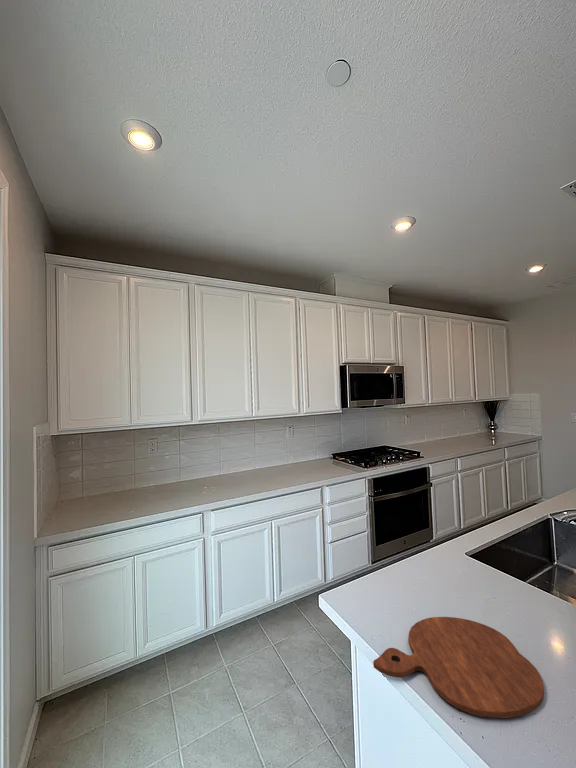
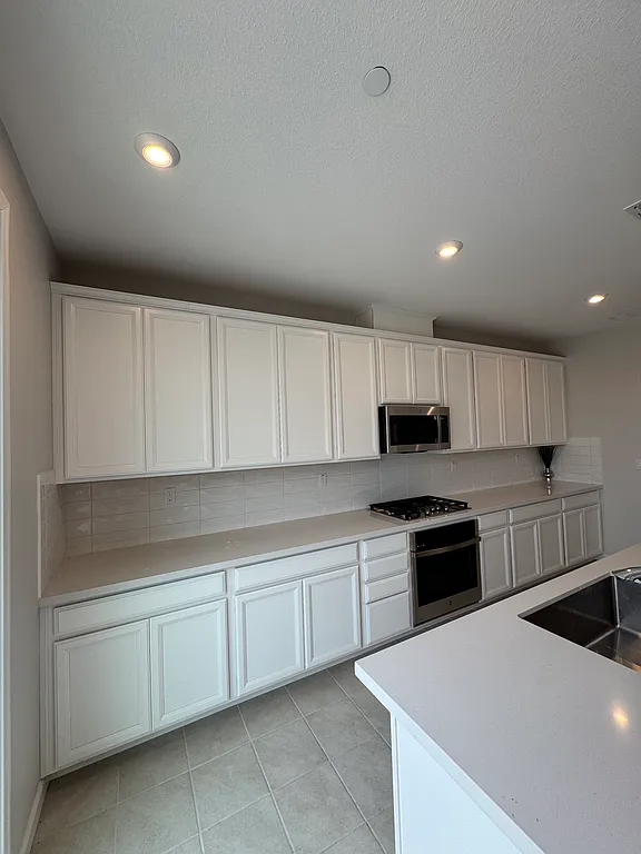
- cutting board (448, 659)
